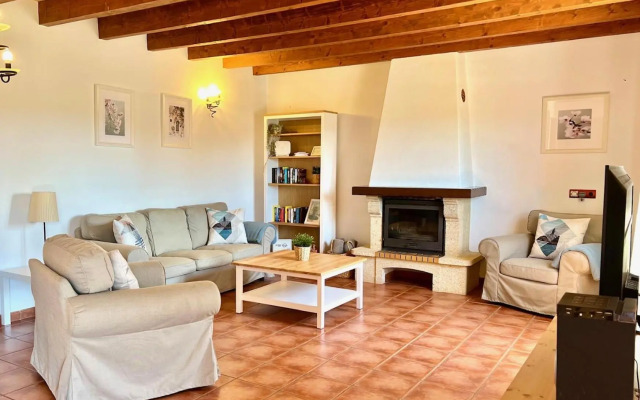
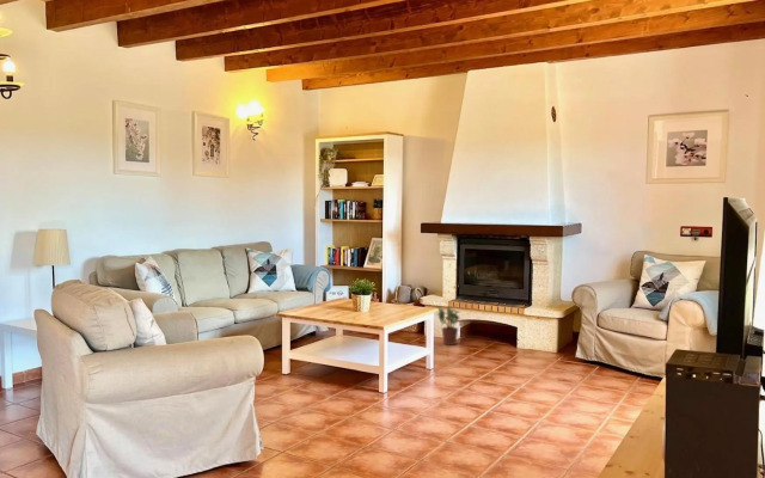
+ potted plant (449, 324)
